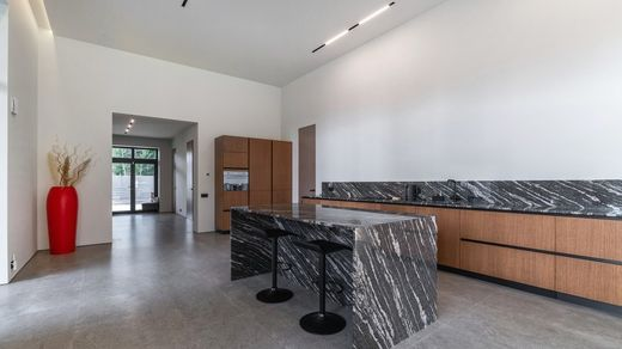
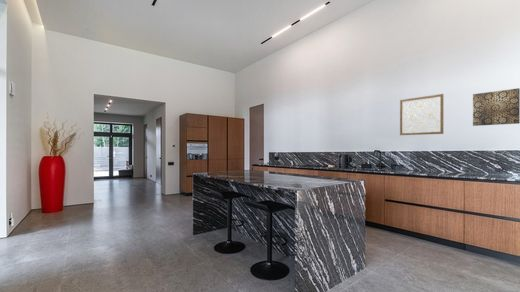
+ wall art (421, 113)
+ wall art (495, 108)
